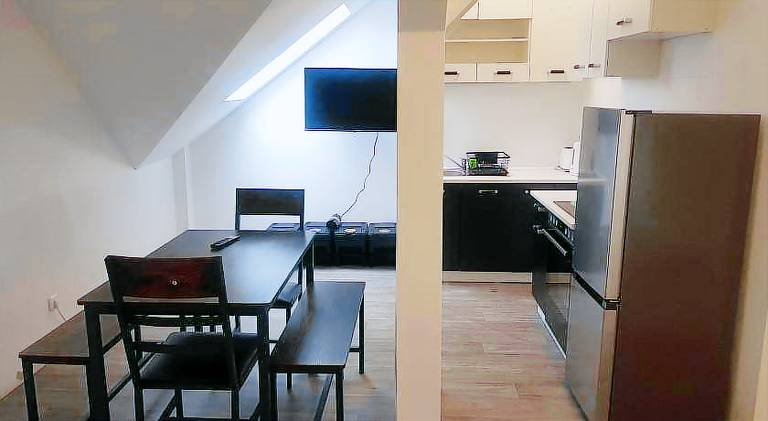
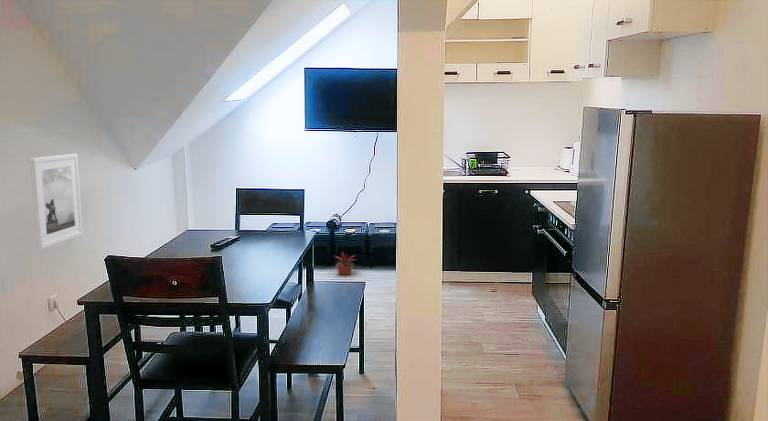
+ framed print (58, 199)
+ potted plant (344, 261)
